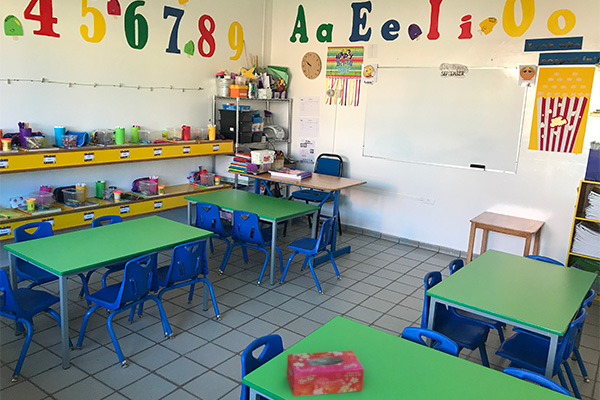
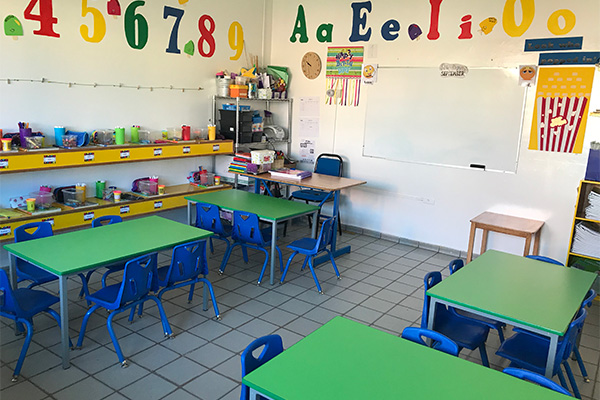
- tissue box (324, 372)
